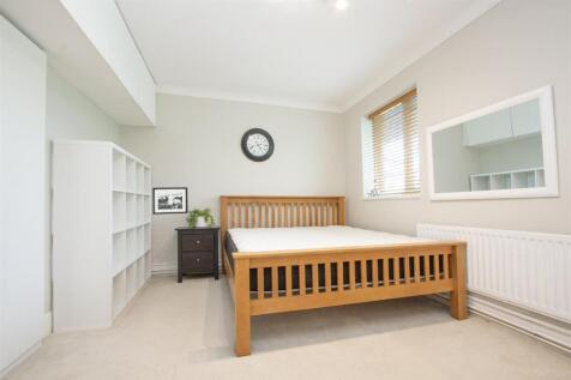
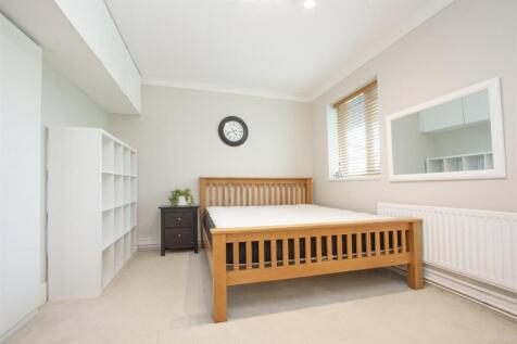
- picture frame (170, 200)
